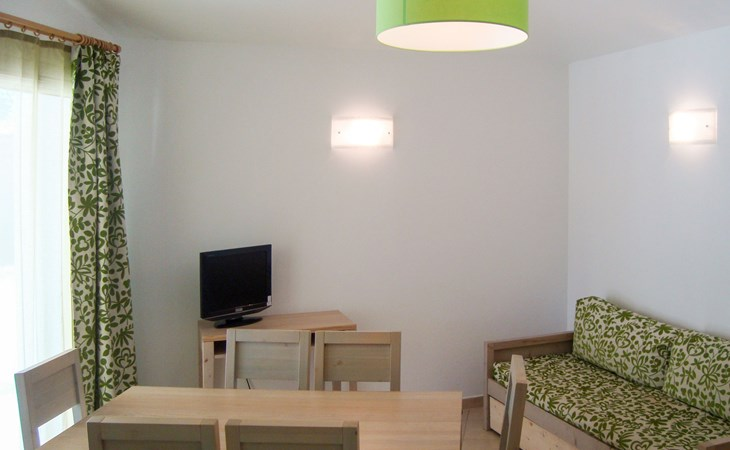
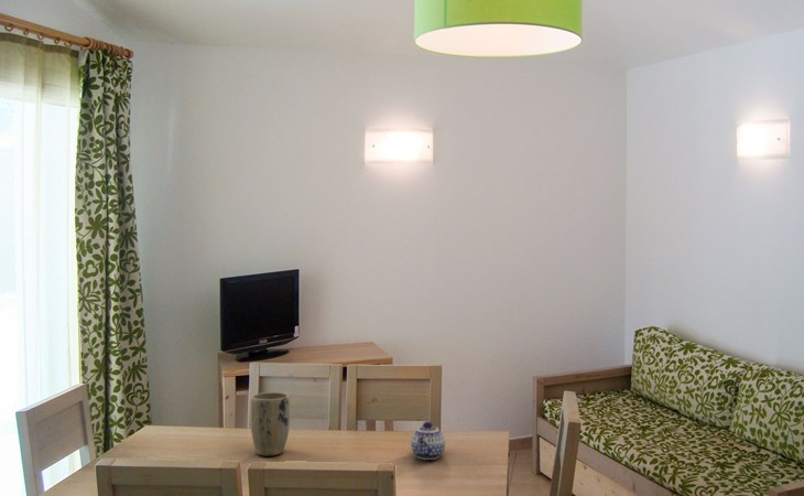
+ teapot (427, 439)
+ plant pot (270, 423)
